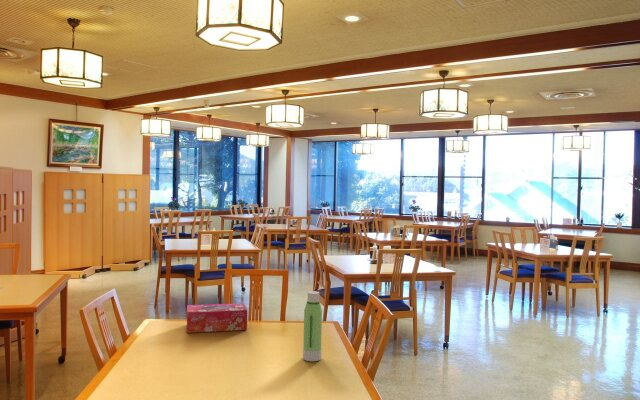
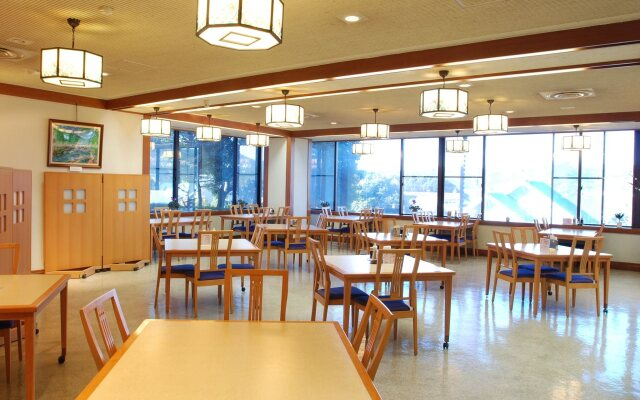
- water bottle (312, 325)
- tissue box (216, 317)
